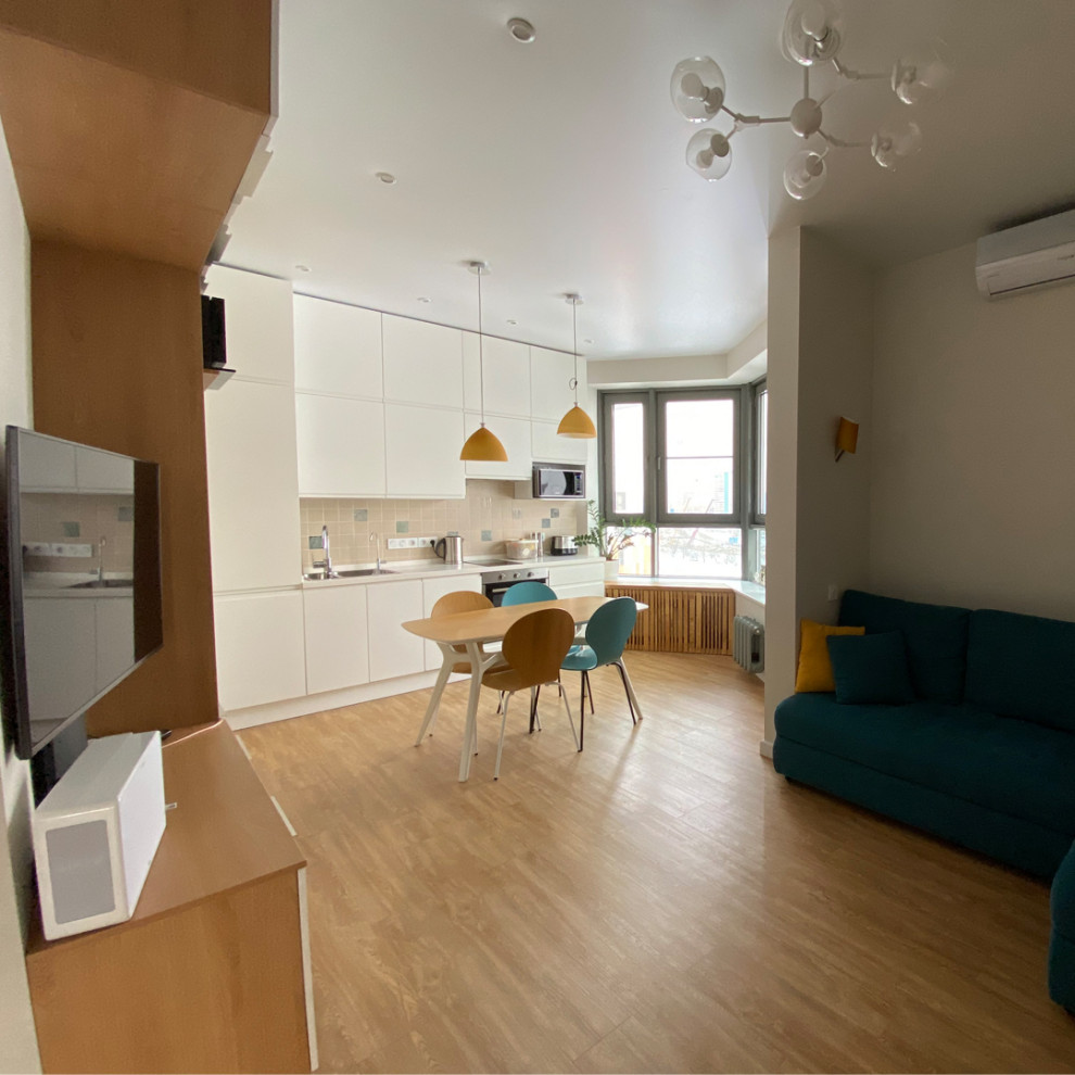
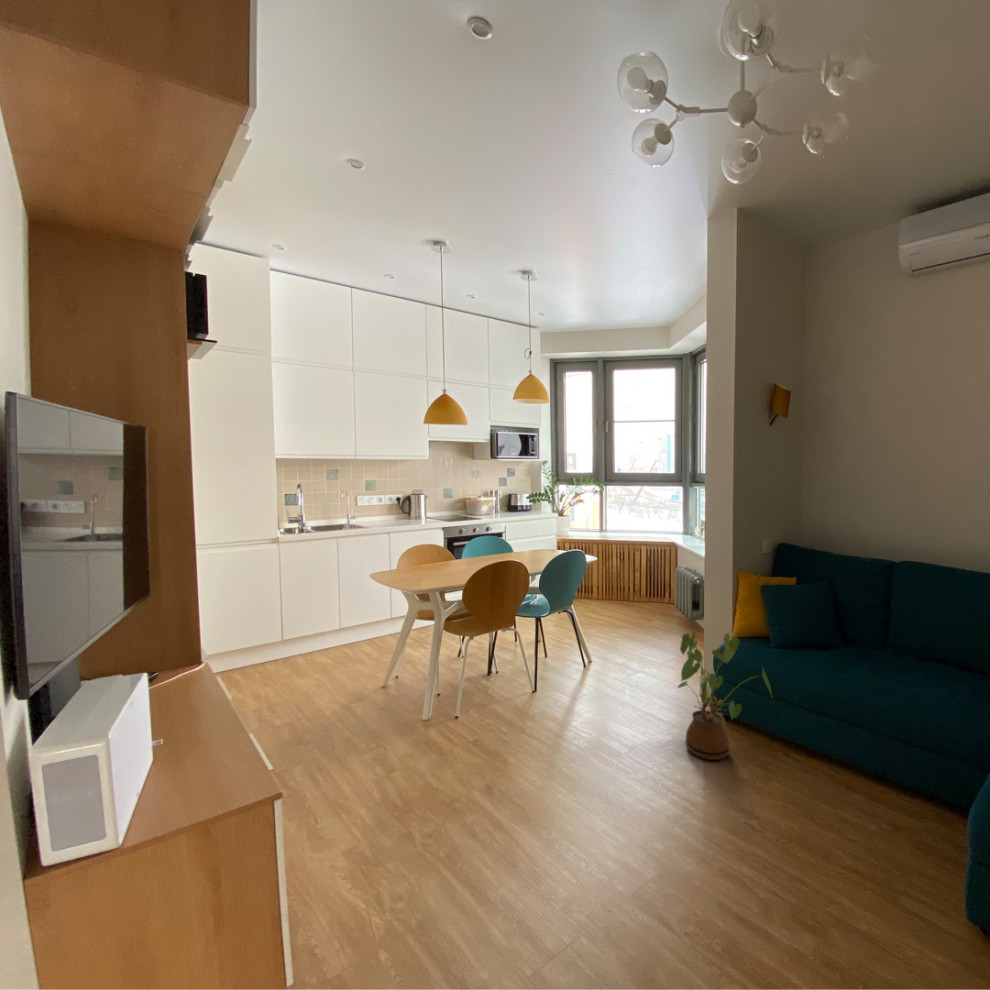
+ house plant (715, 697)
